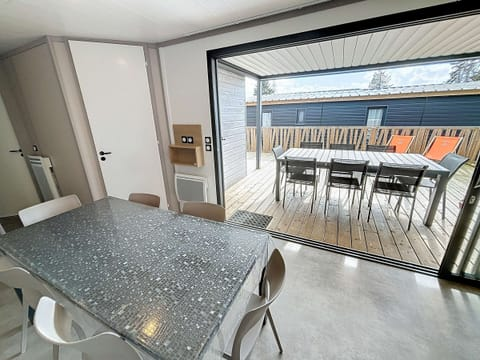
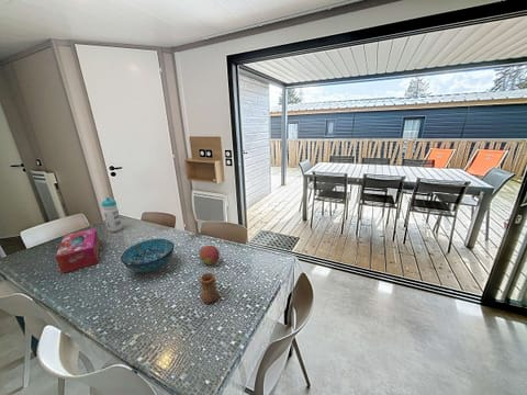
+ water bottle (111, 213)
+ decorative bowl (149, 258)
+ cup (209, 287)
+ fruit (209, 255)
+ tissue box (80, 248)
